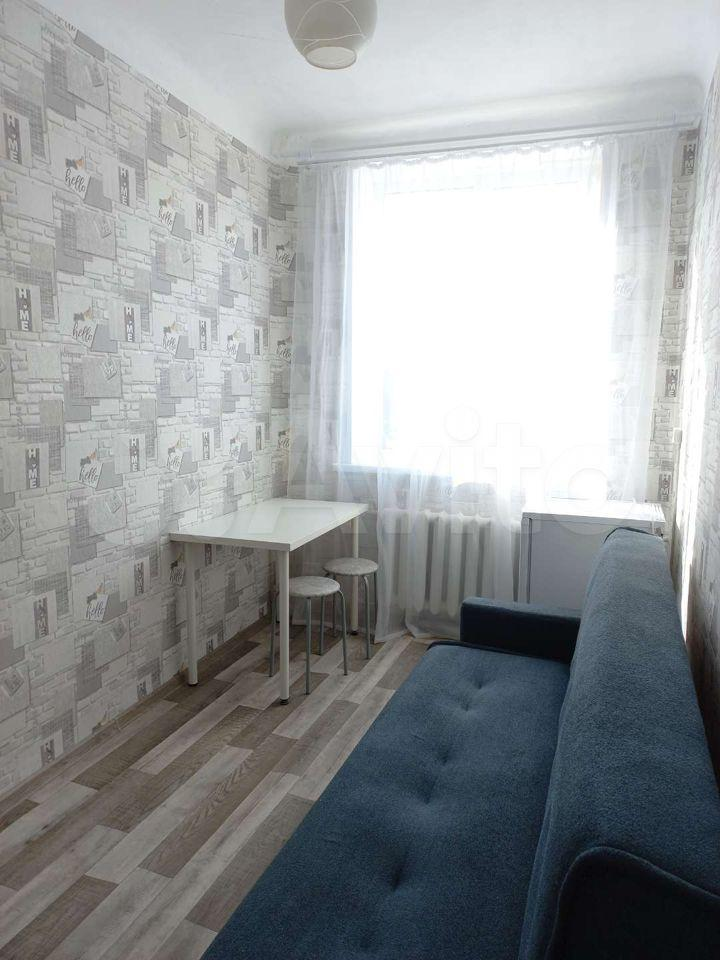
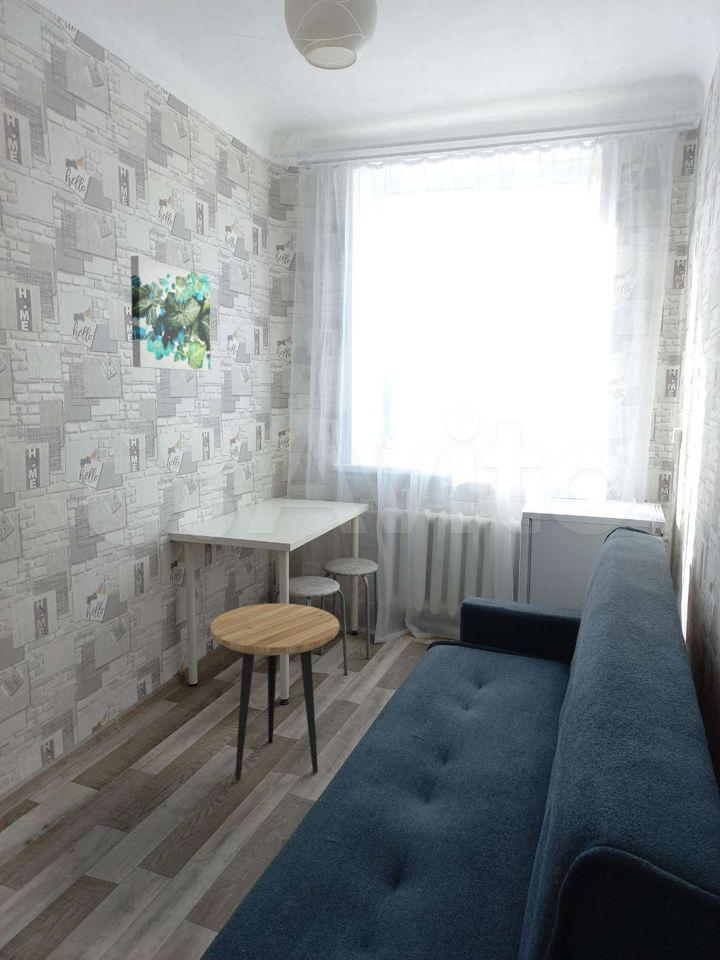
+ side table (274, 694)
+ wall art (173, 318)
